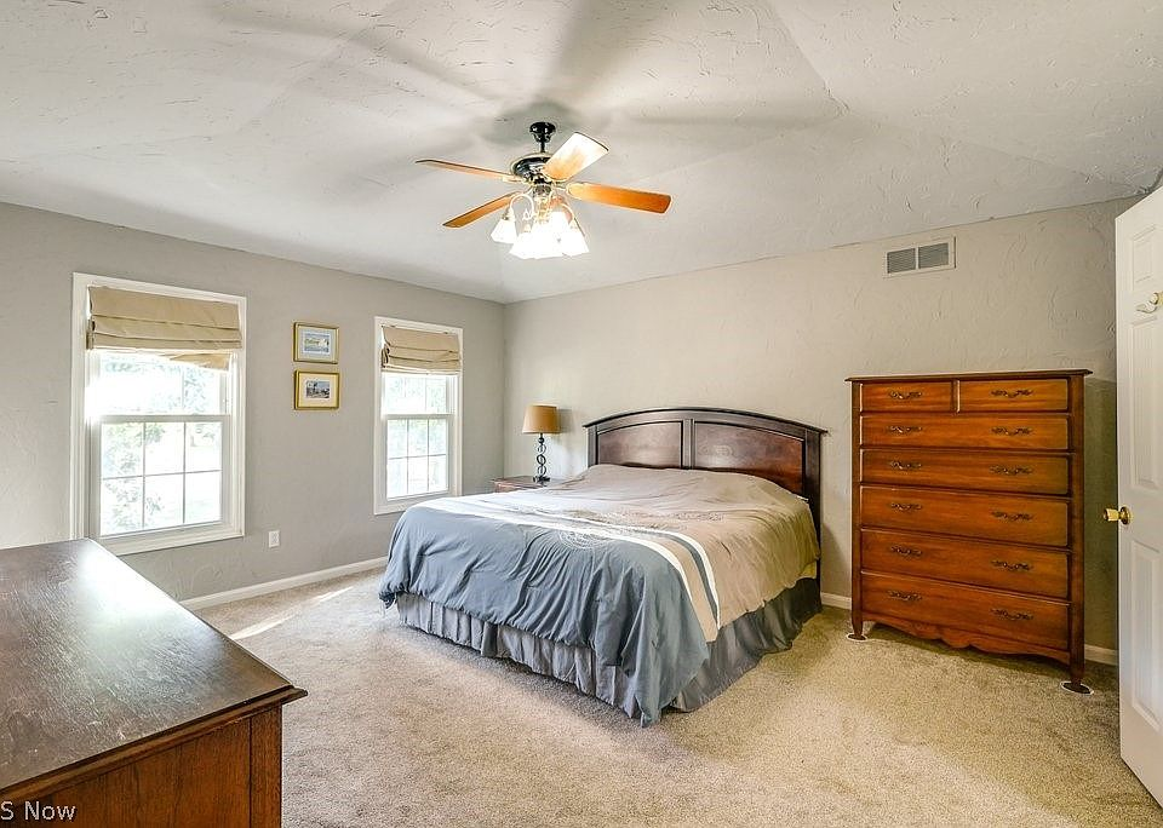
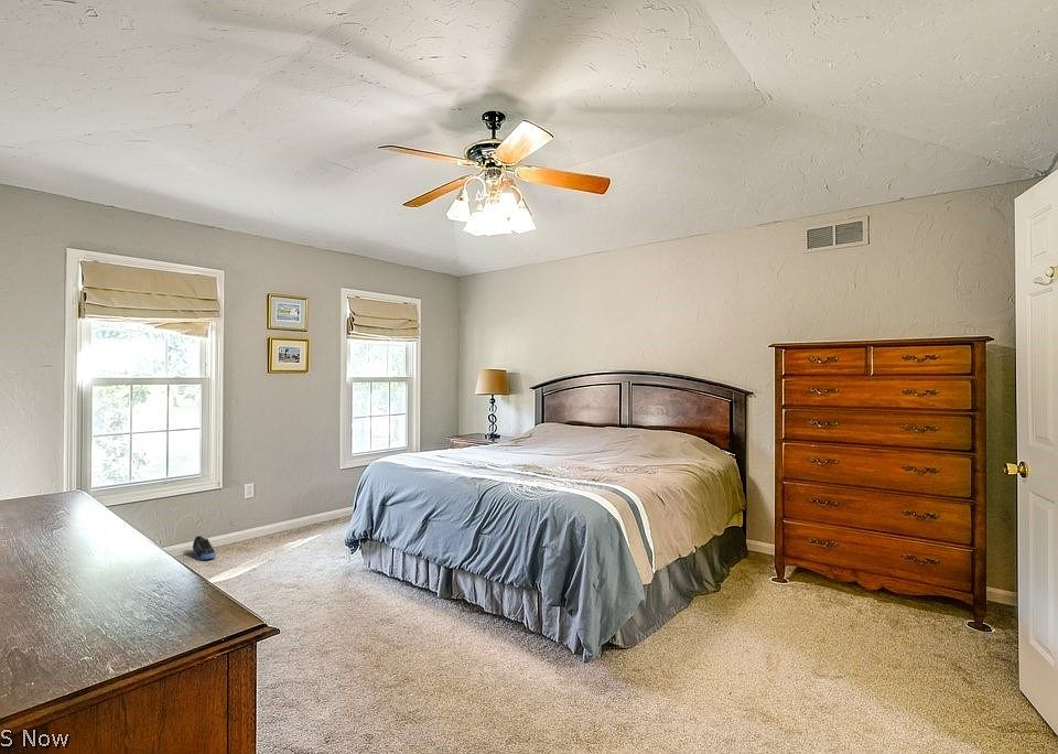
+ sneaker (203, 547)
